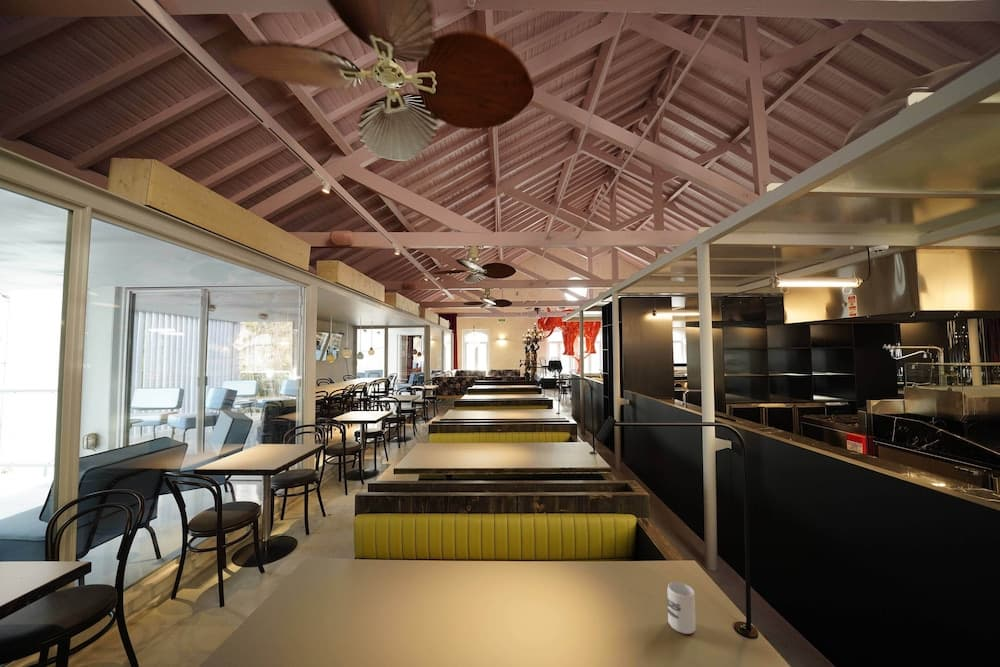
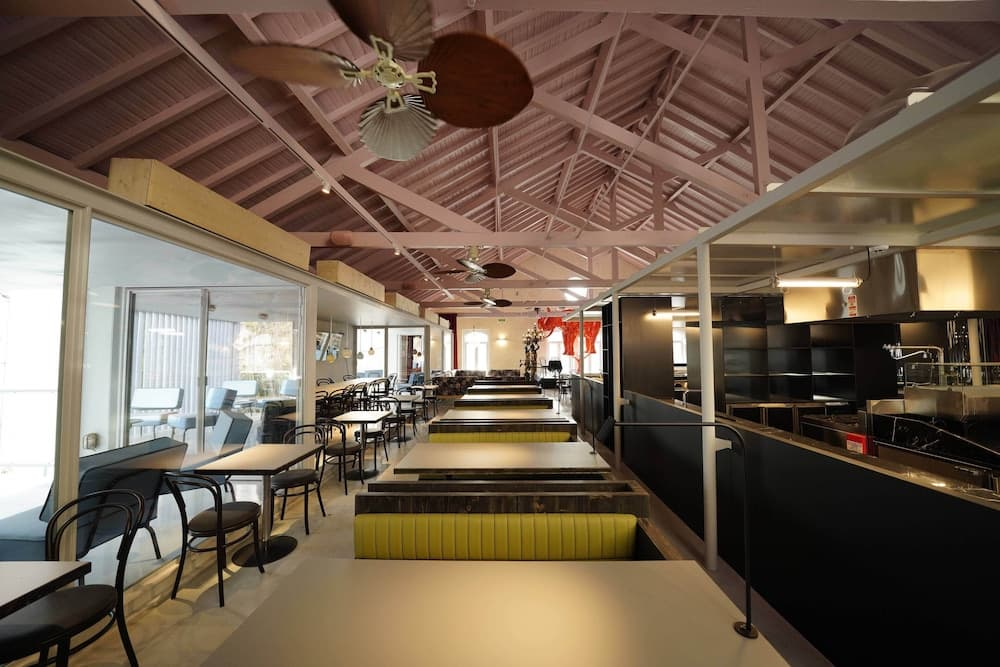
- cup (680, 607)
